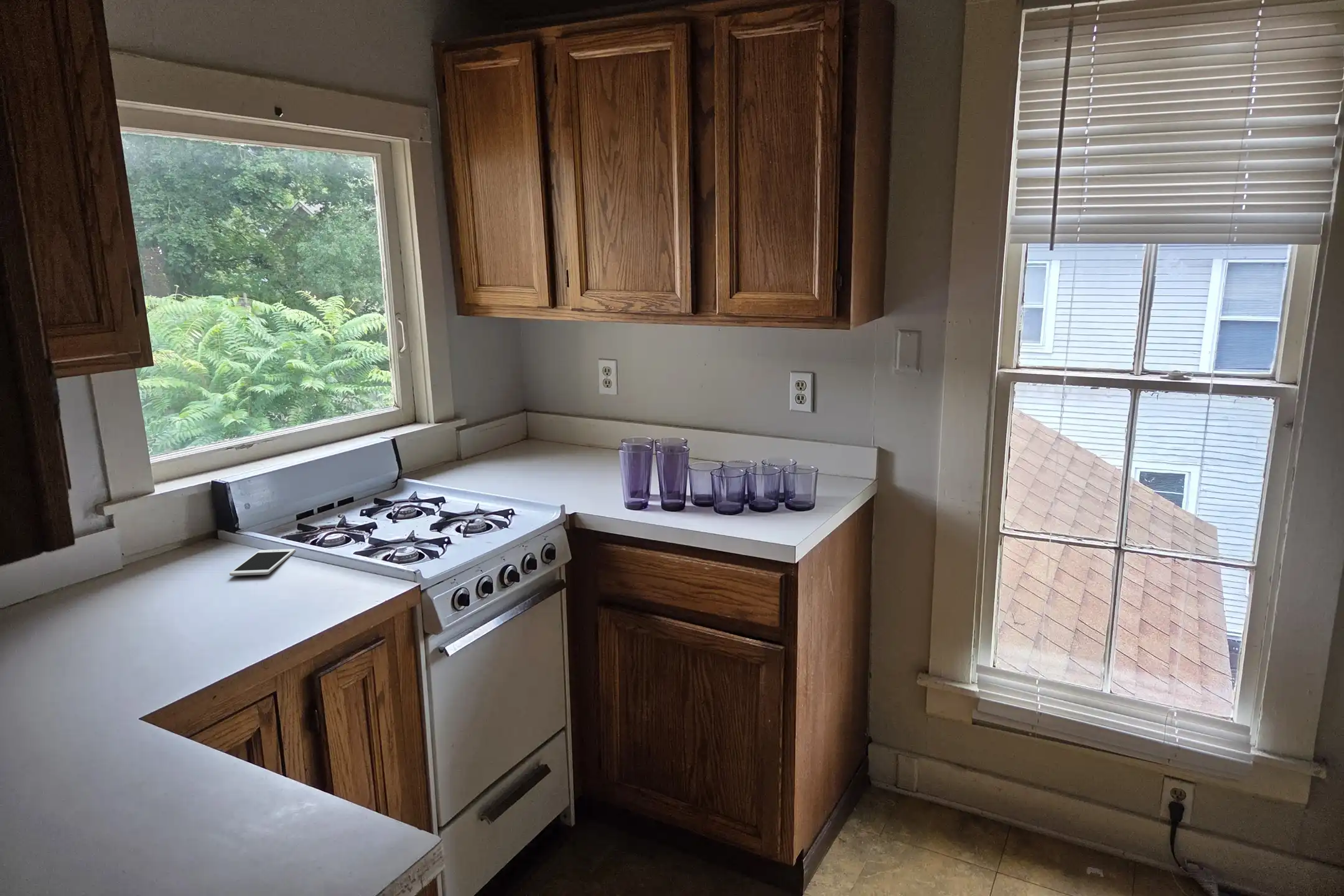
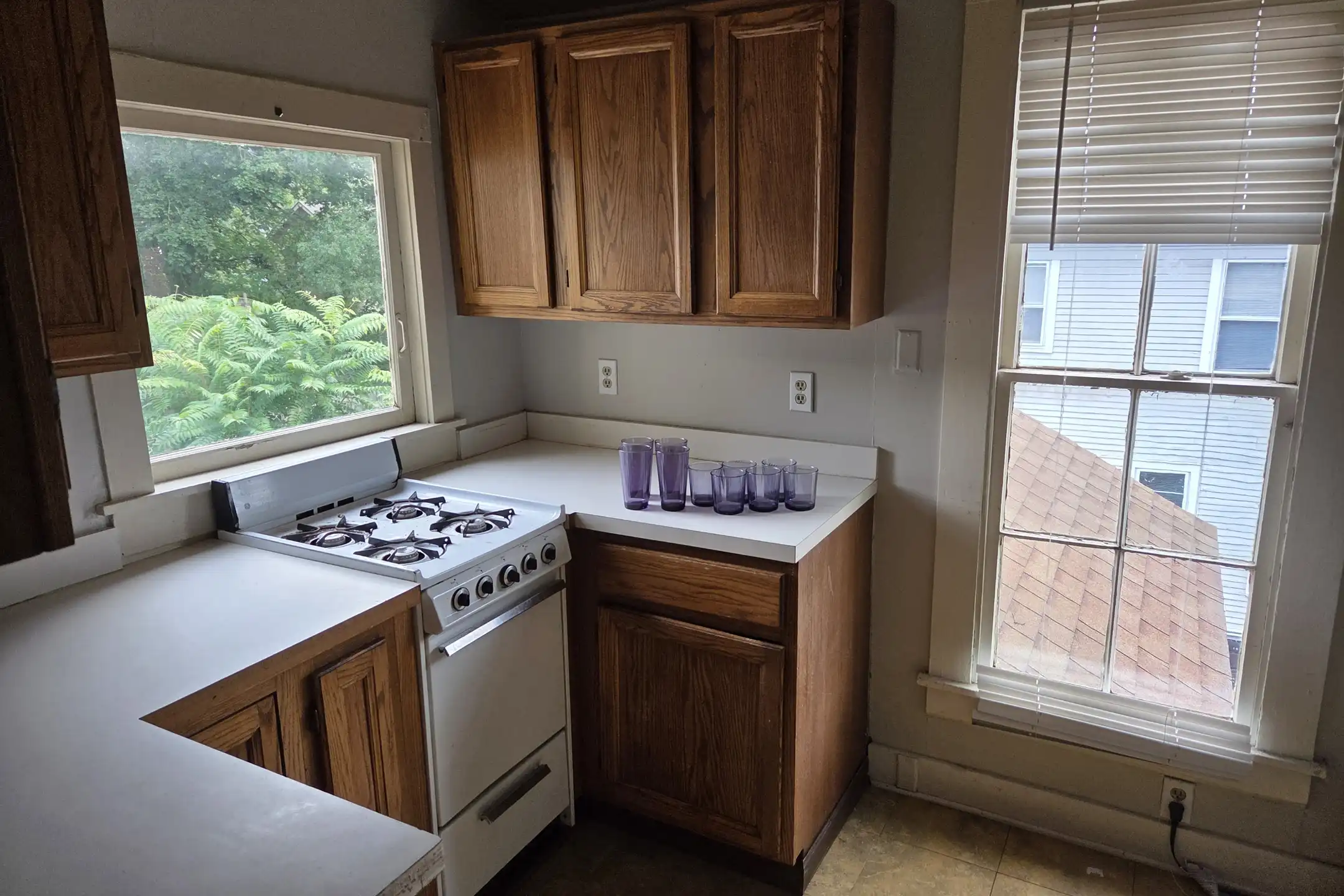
- cell phone (264, 561)
